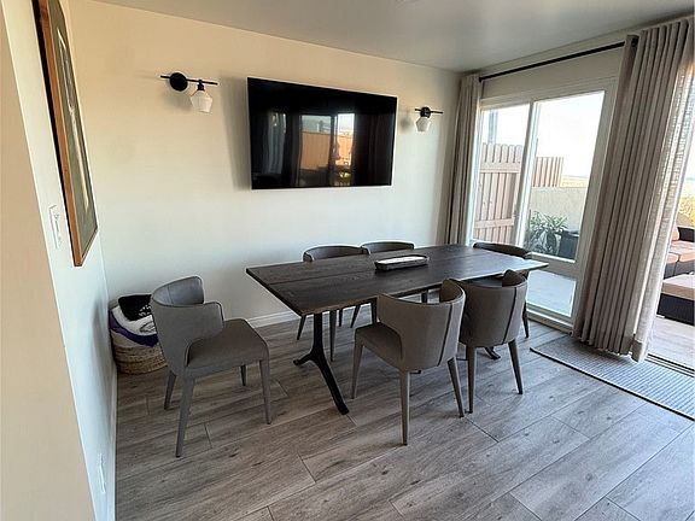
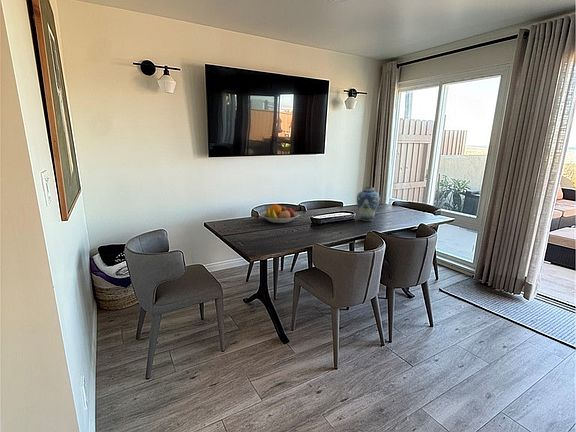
+ vase (367, 204)
+ fruit bowl (279, 212)
